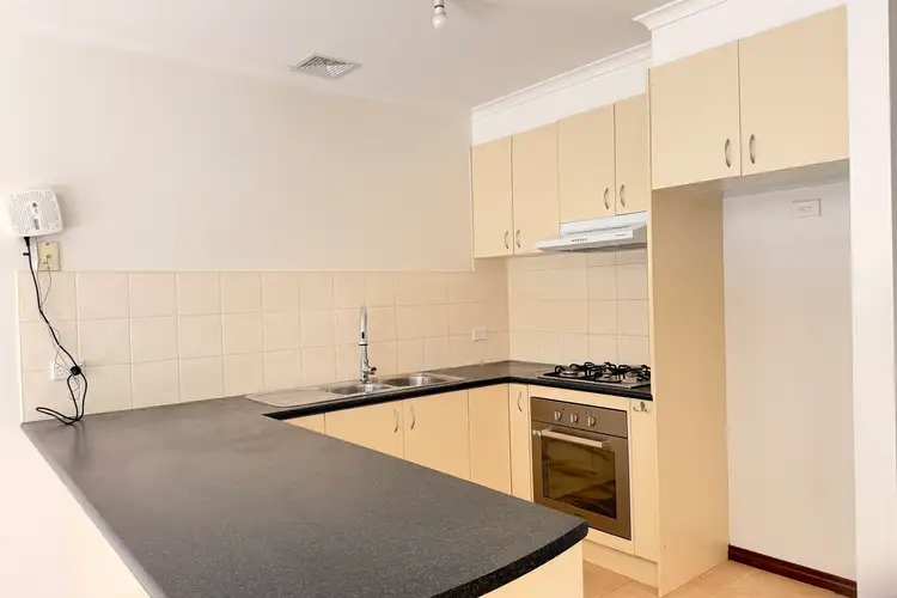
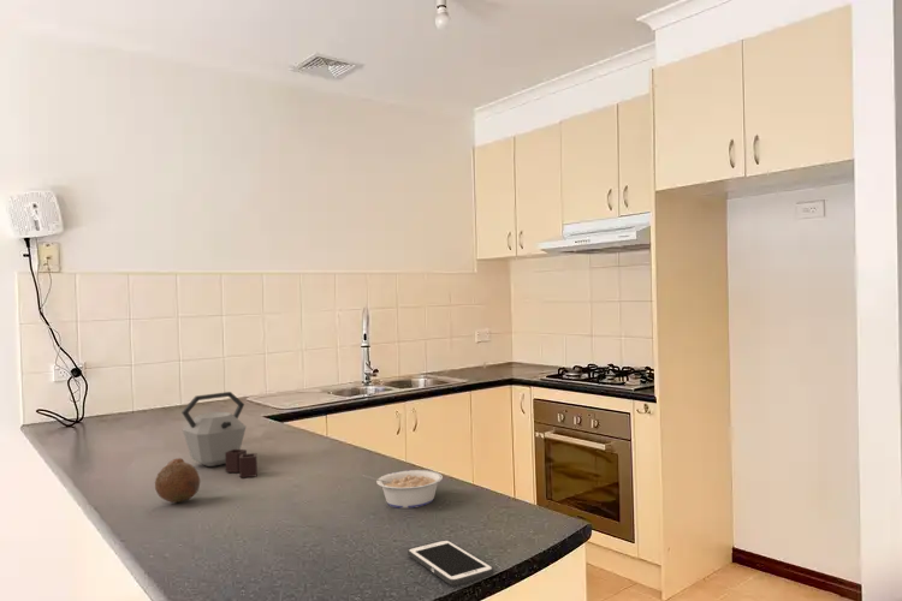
+ cell phone (449, 560)
+ fruit (177, 481)
+ kettle (226, 432)
+ legume (408, 488)
